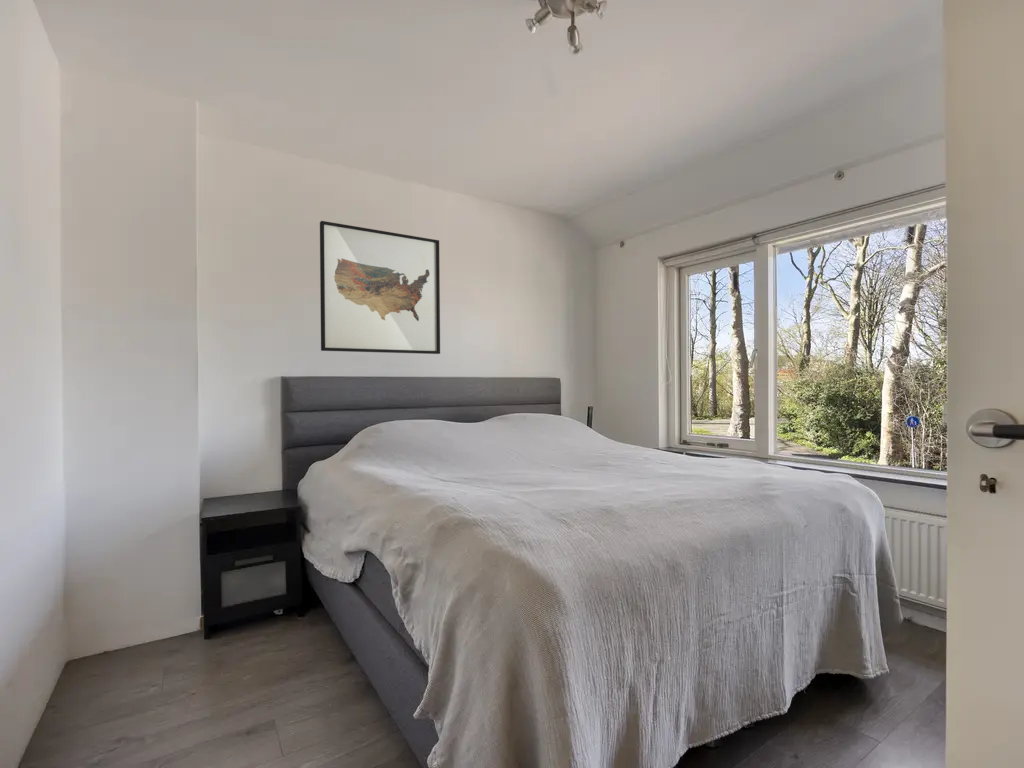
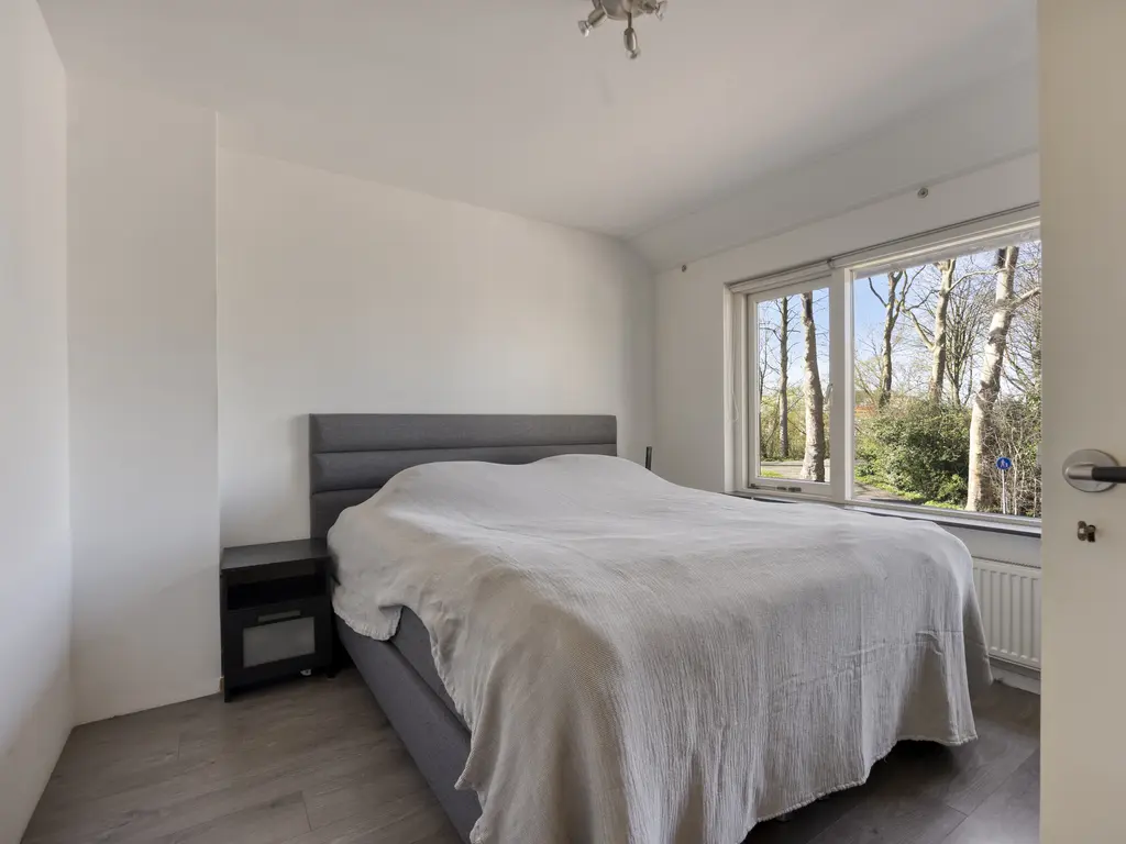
- wall art (383, 292)
